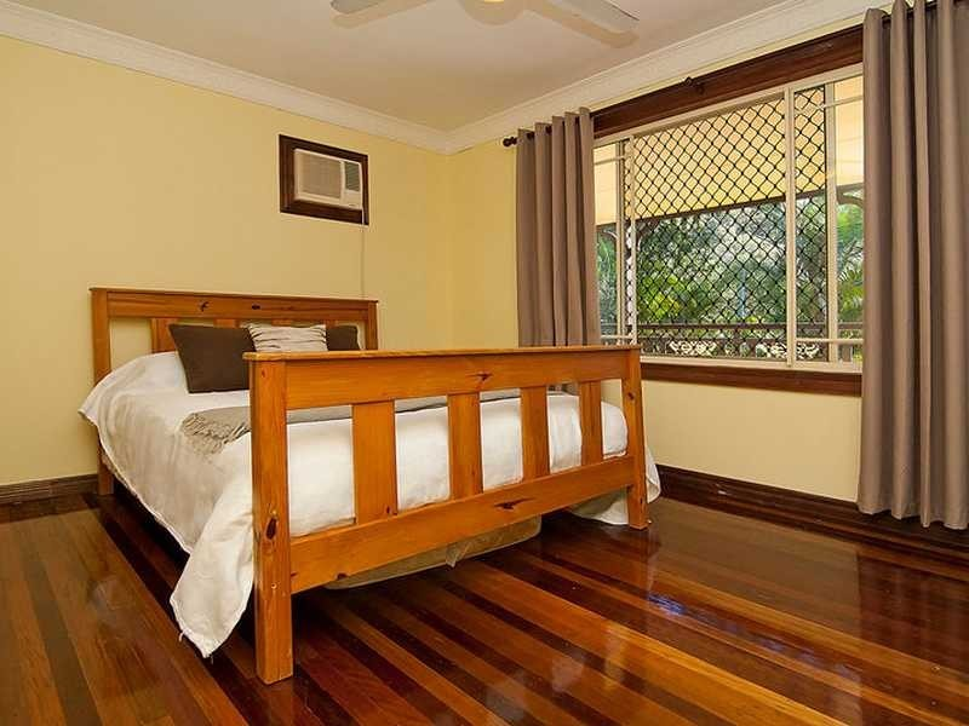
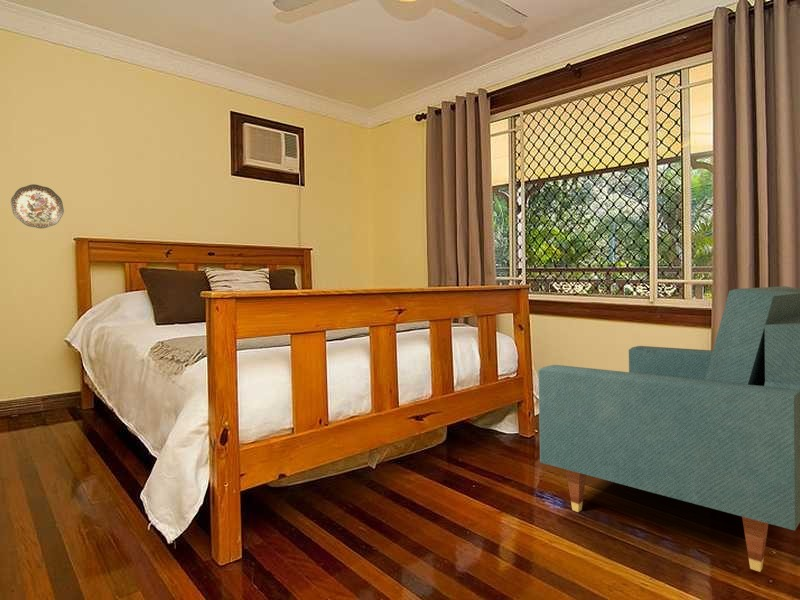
+ armchair (692, 396)
+ decorative plate (37, 206)
